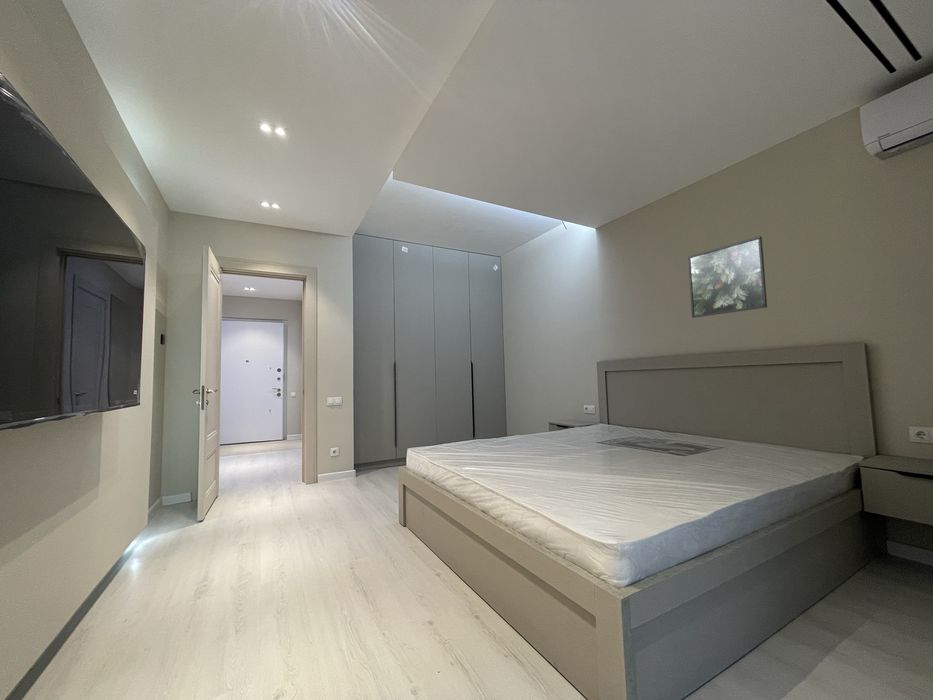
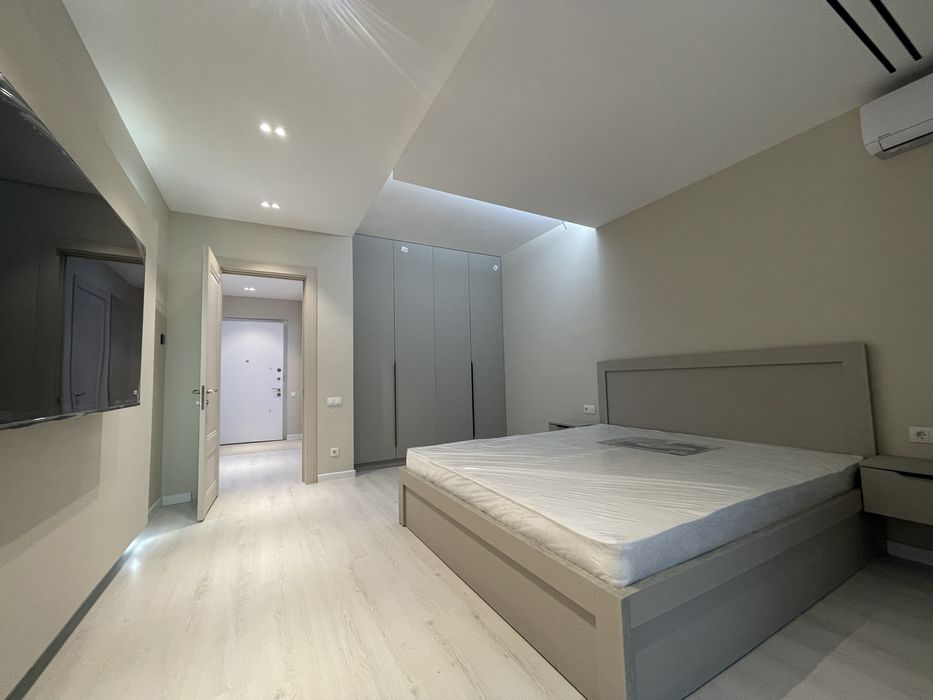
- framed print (724, 280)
